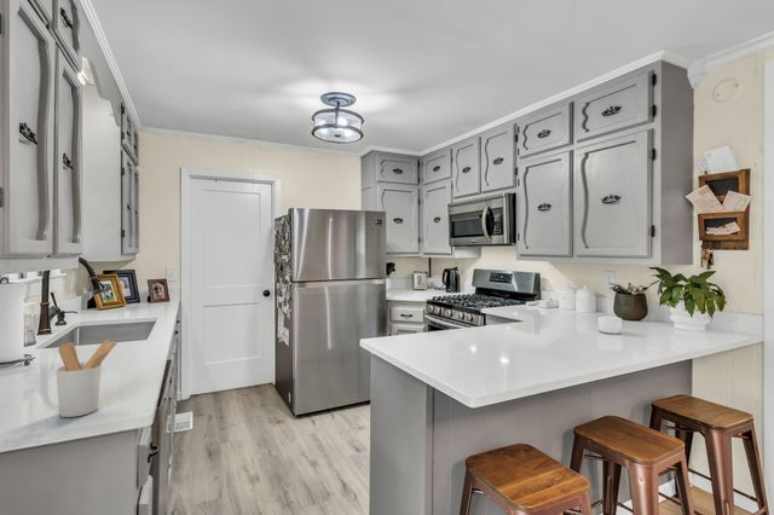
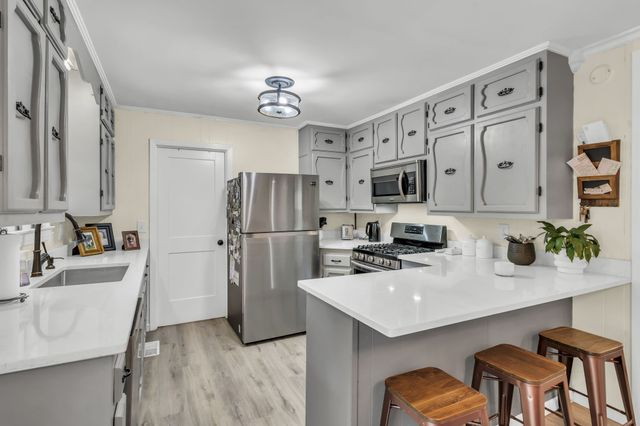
- utensil holder (88, 375)
